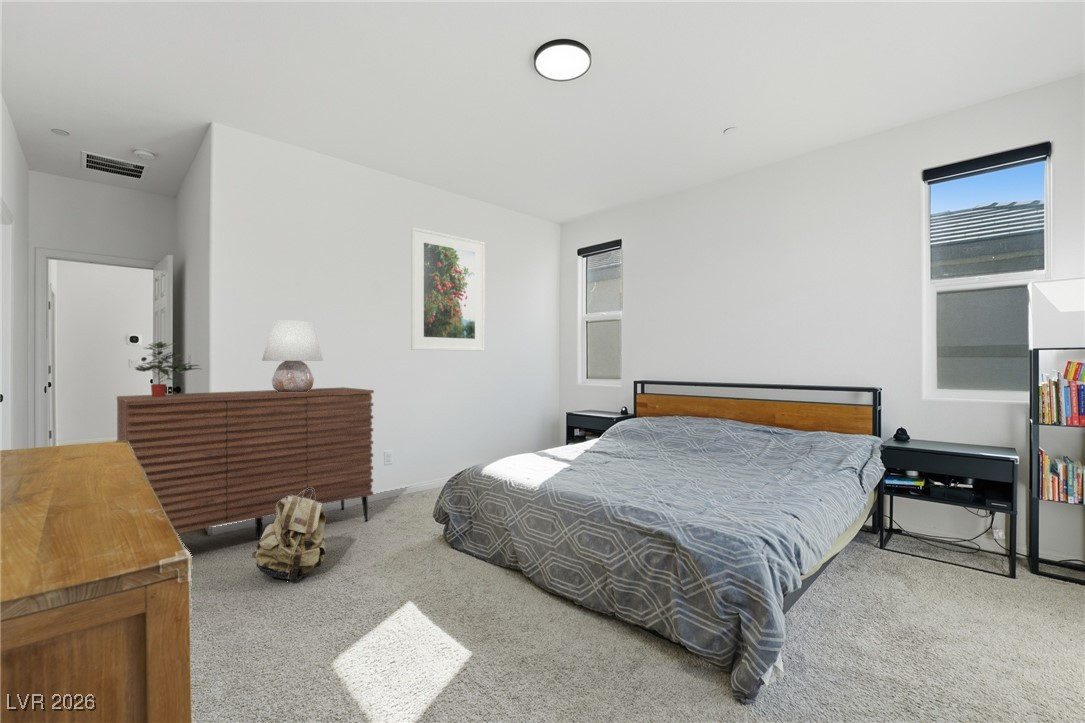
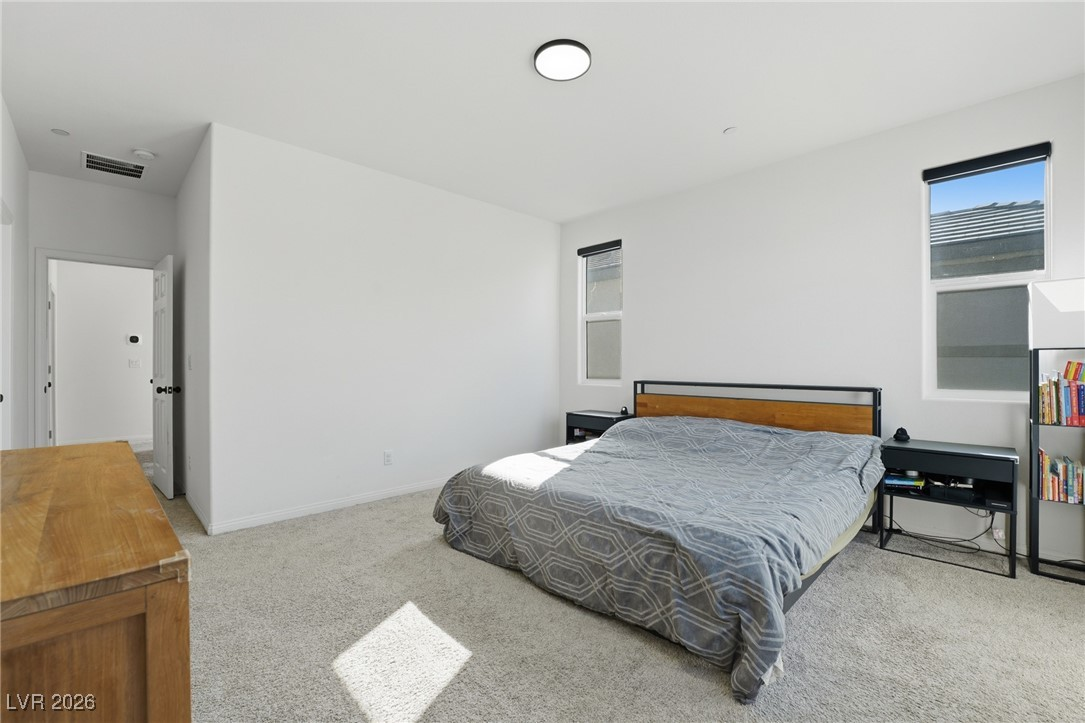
- table lamp (293, 356)
- sideboard (257, 465)
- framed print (450, 292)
- backpack (290, 532)
- potted plant (168, 369)
